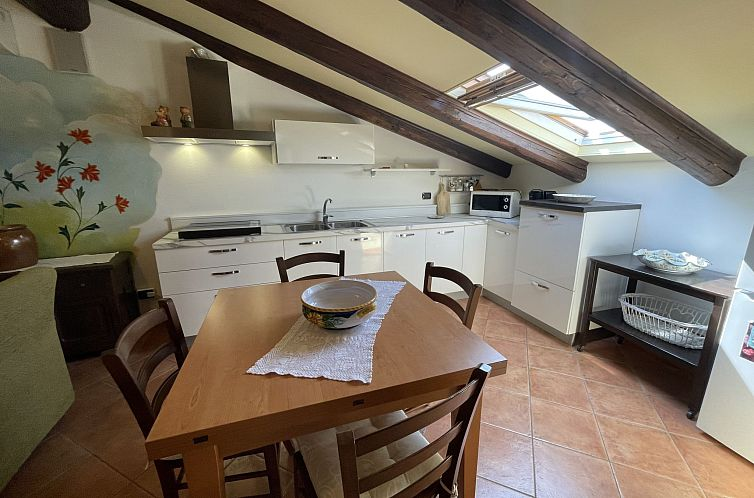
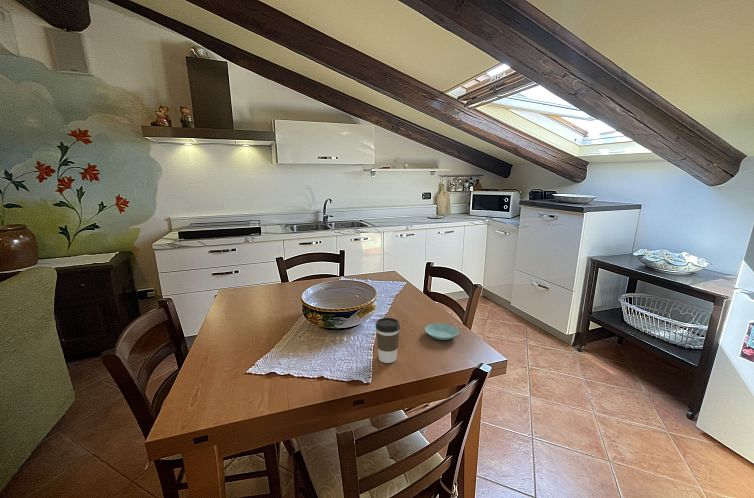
+ saucer (441, 332)
+ coffee cup (387, 340)
